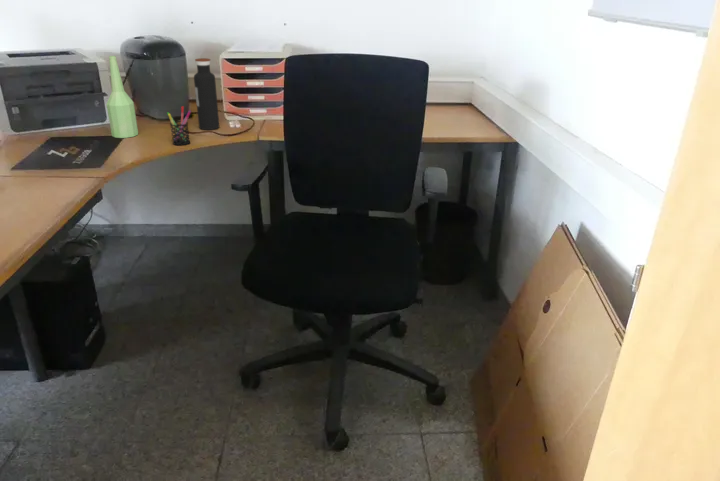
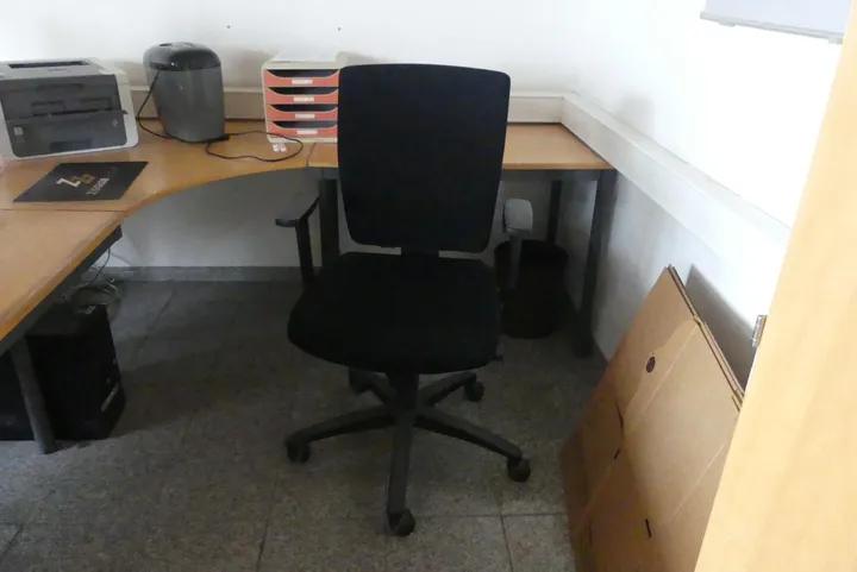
- pen holder (178, 125)
- water bottle (206, 94)
- bottle (119, 96)
